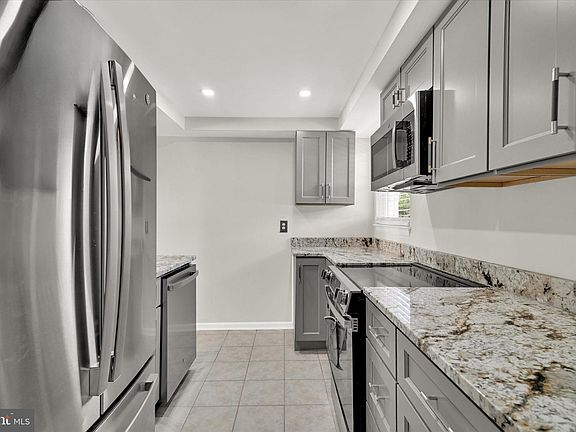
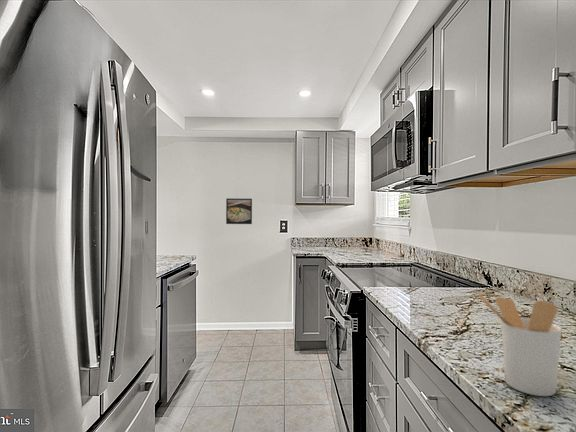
+ utensil holder (515, 339)
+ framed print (239, 211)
